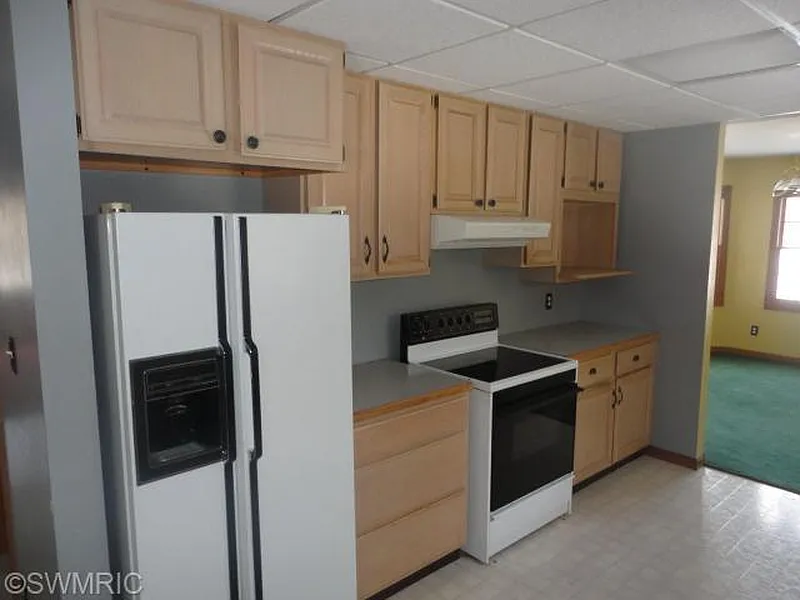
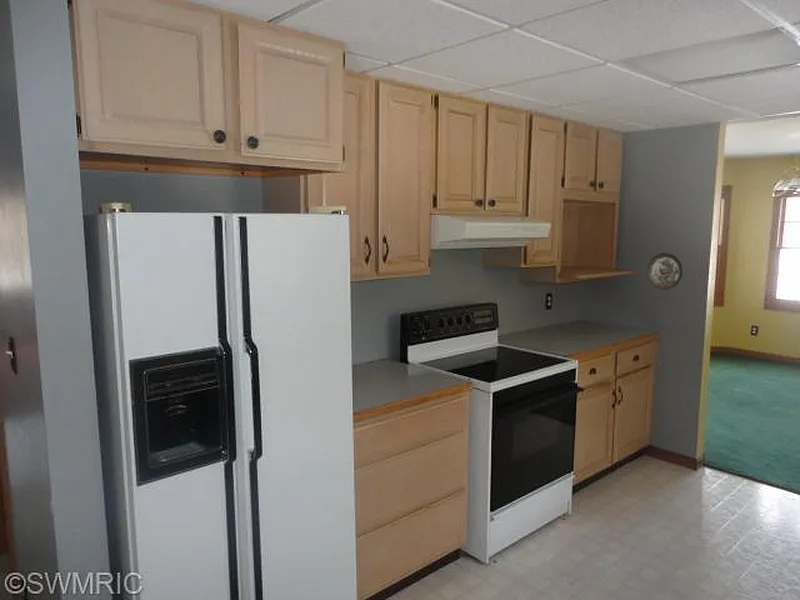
+ decorative plate (665, 271)
